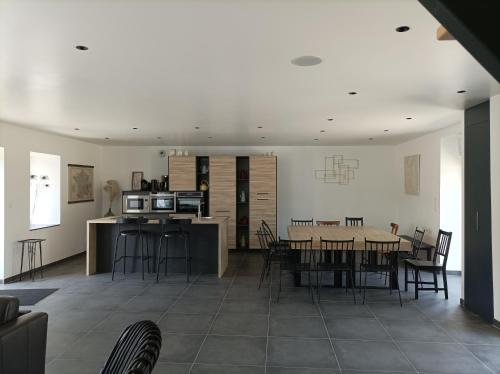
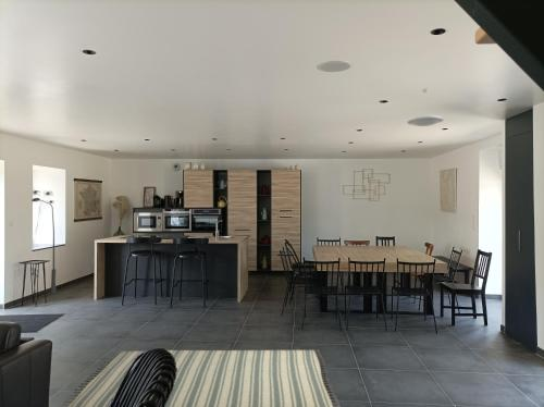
+ rug (210, 374)
+ pendant light (424, 107)
+ floor lamp (53, 247)
